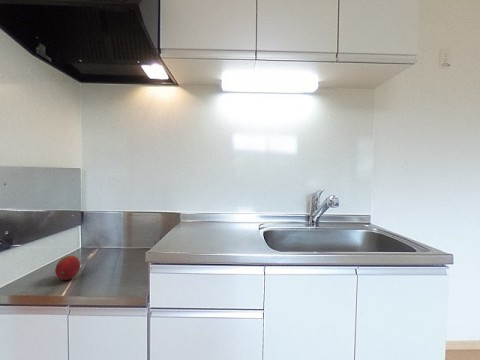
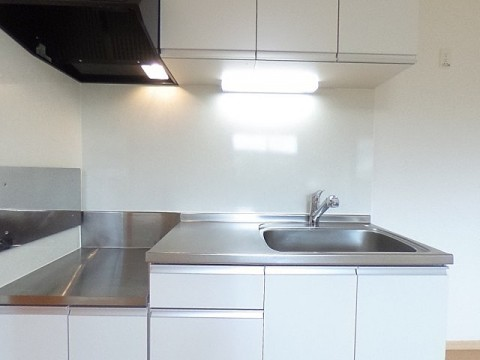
- fruit (68, 267)
